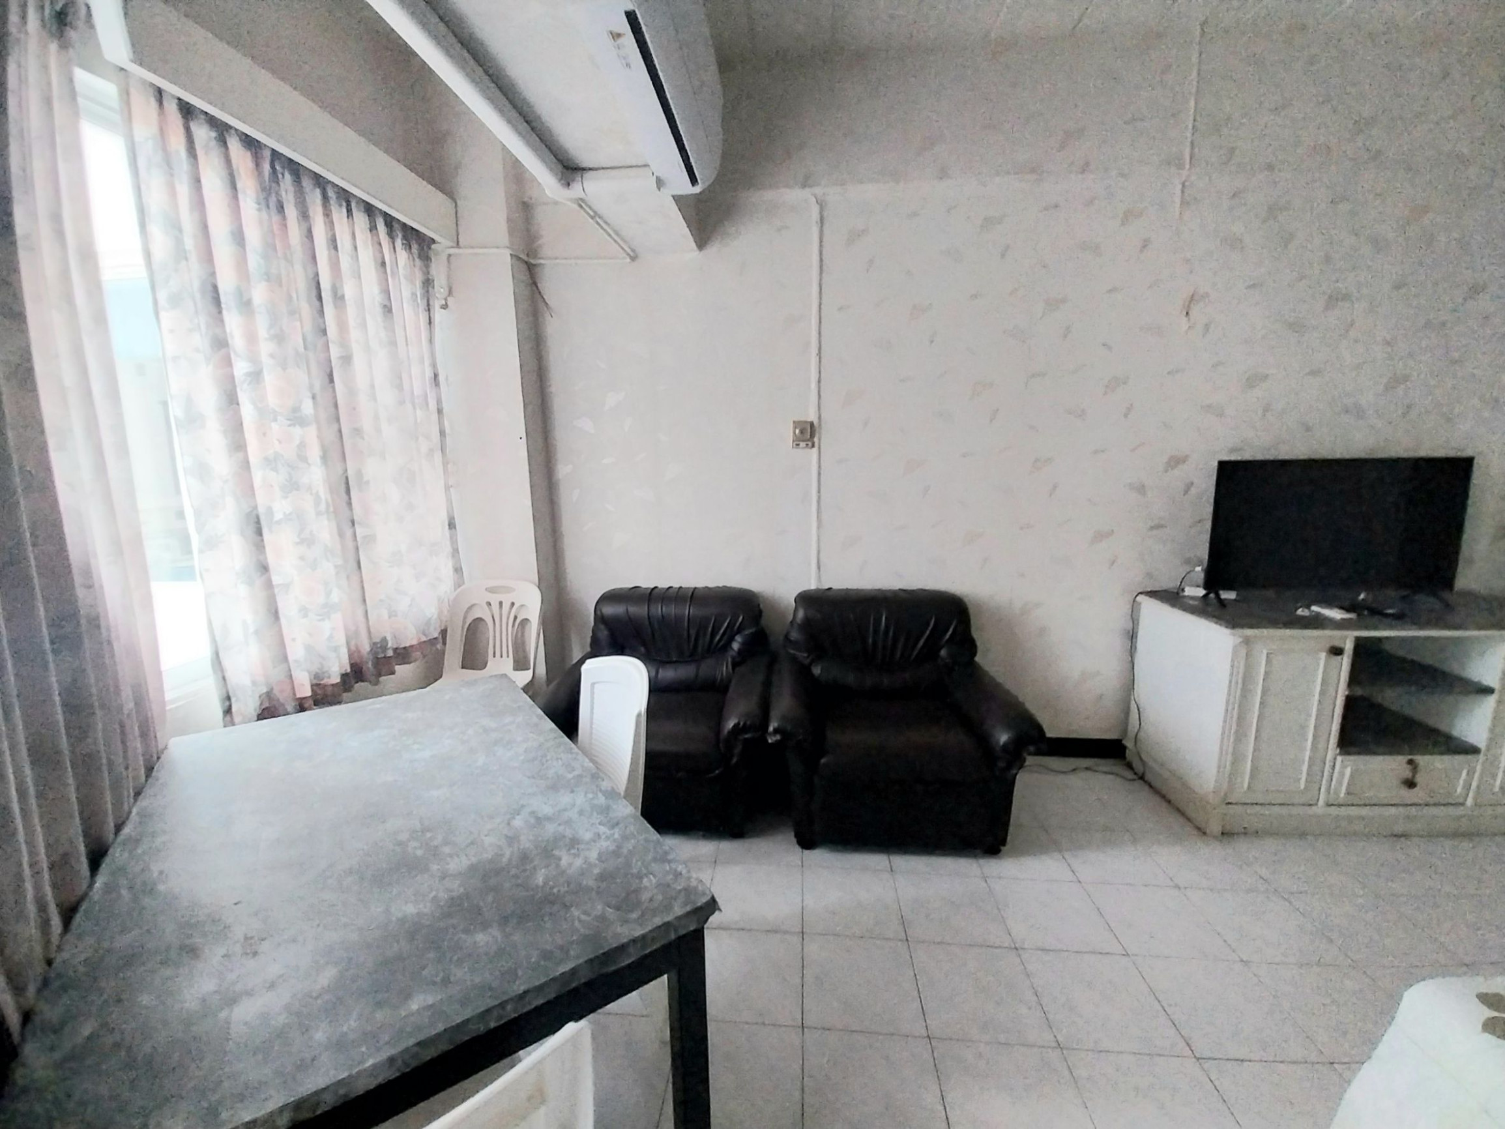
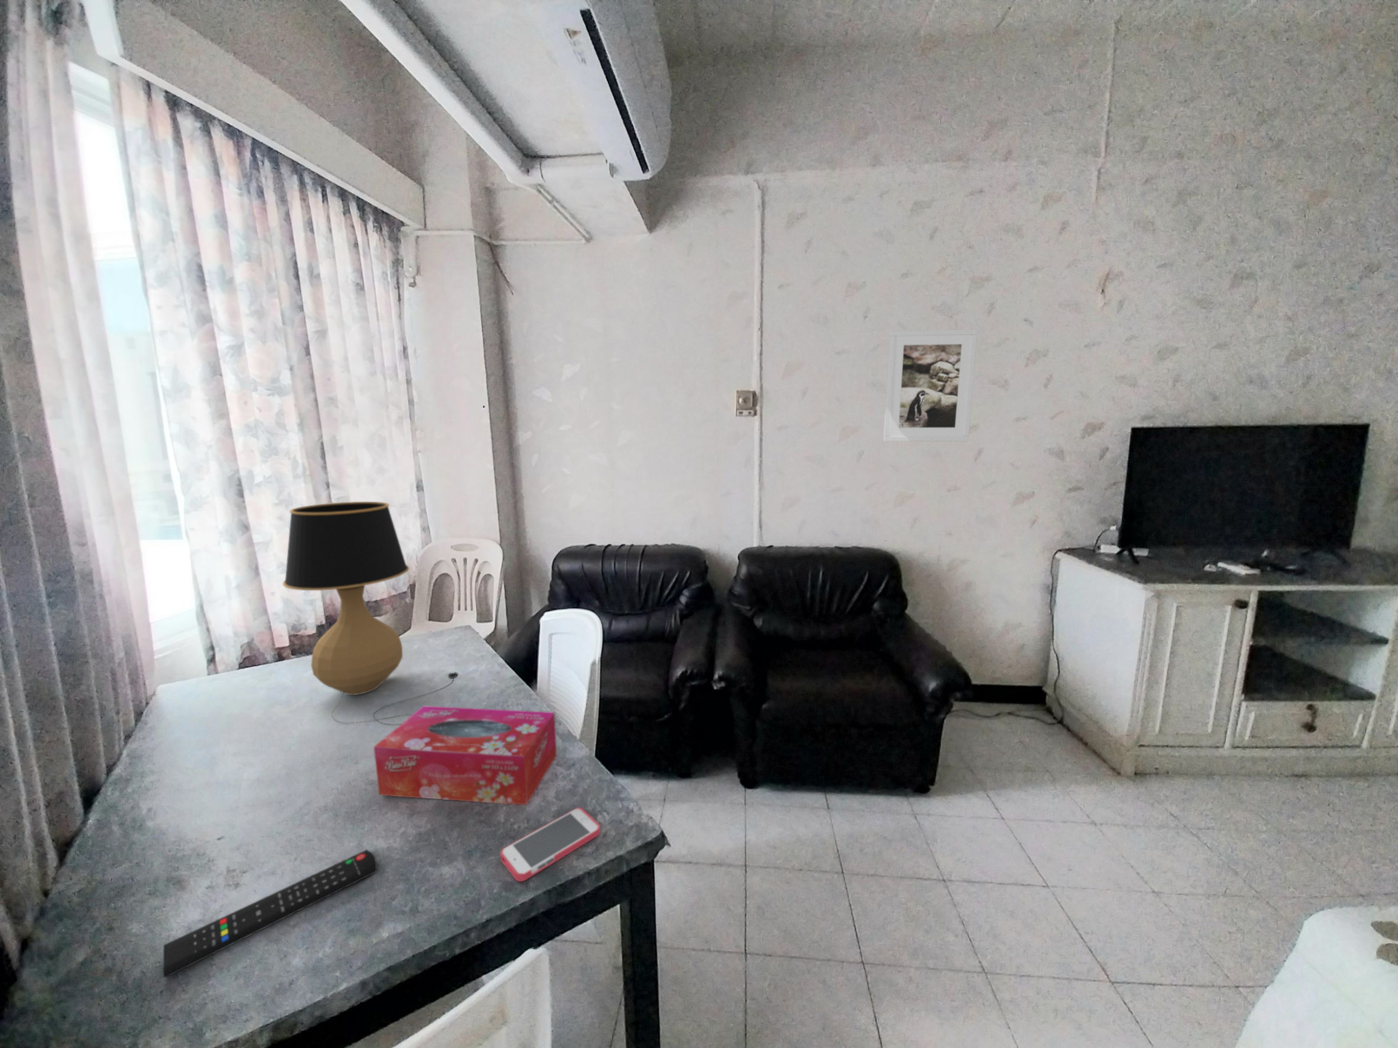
+ table lamp (364, 603)
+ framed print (929, 386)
+ tissue box (472, 752)
+ smartphone (552, 841)
+ remote control (281, 906)
